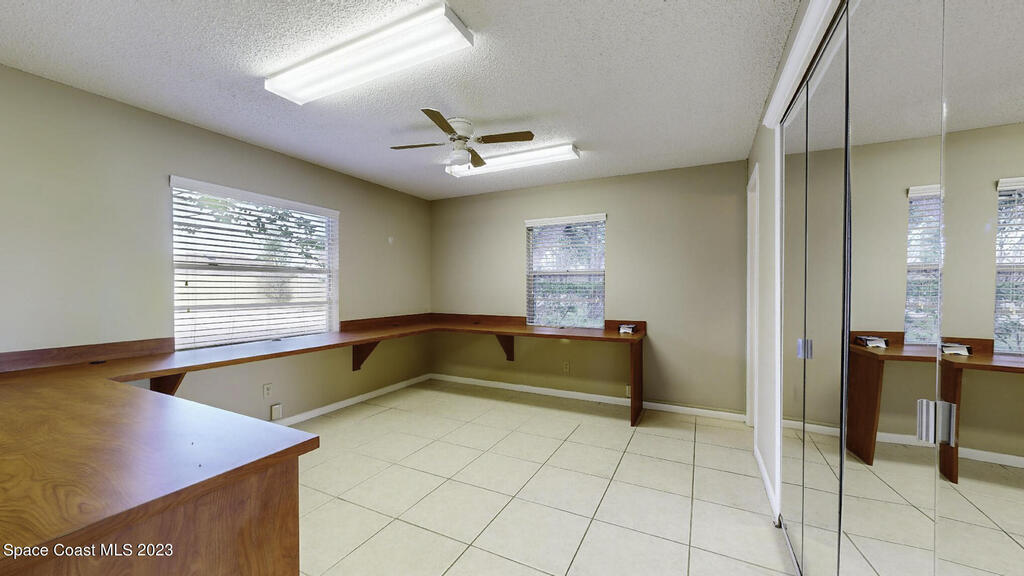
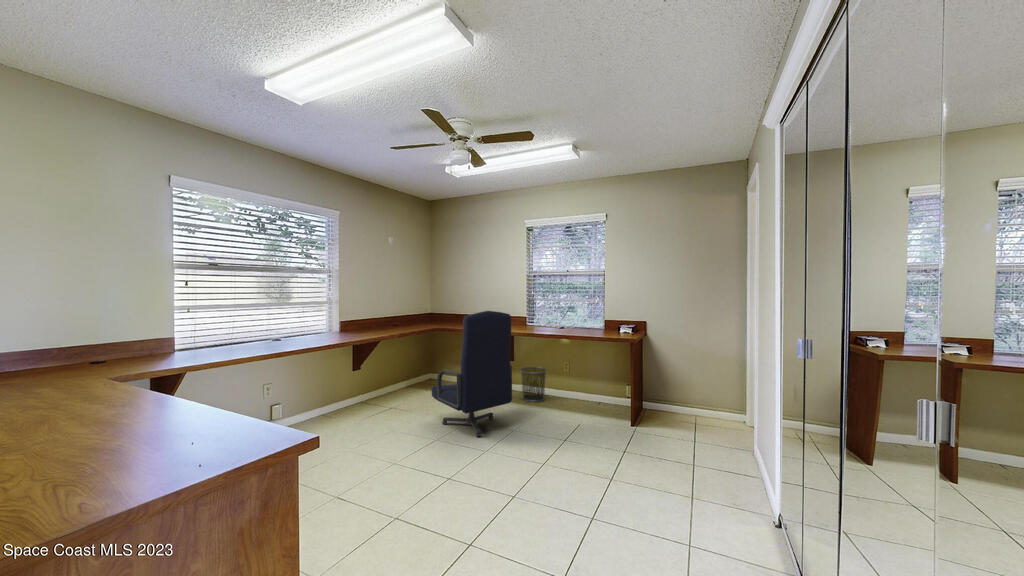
+ waste bin (533, 384)
+ office chair (471, 367)
